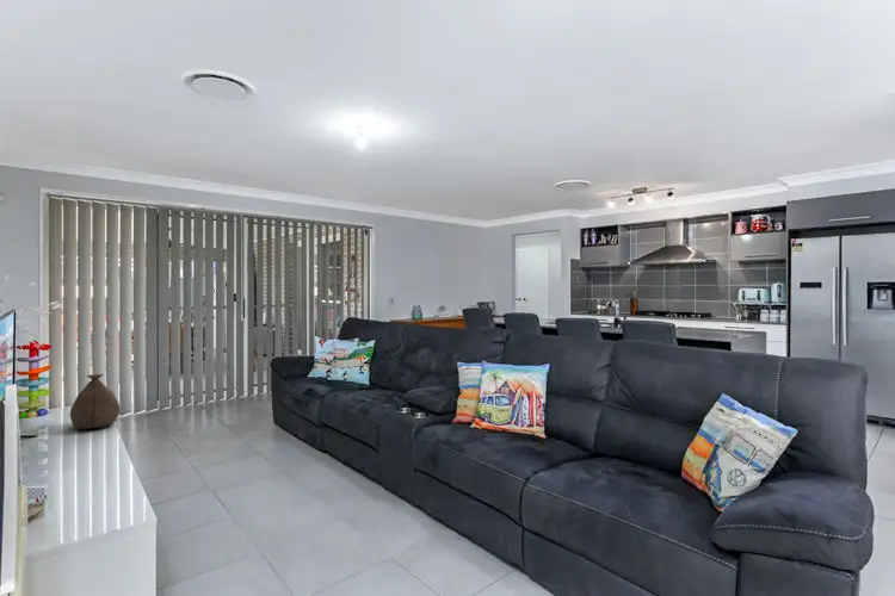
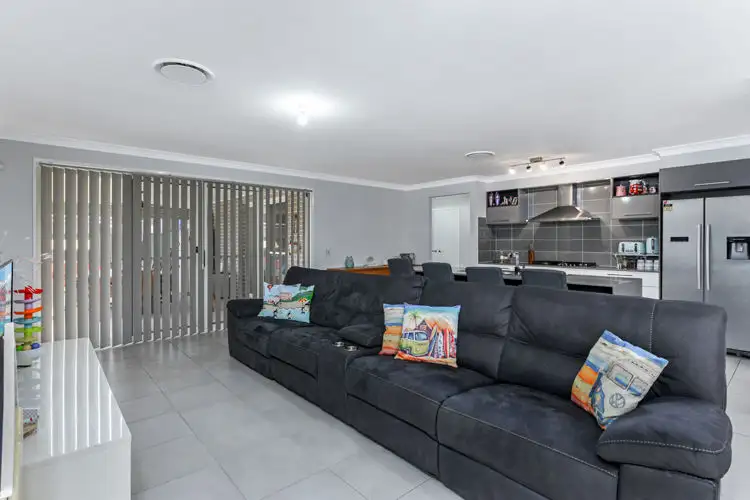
- bag (94, 401)
